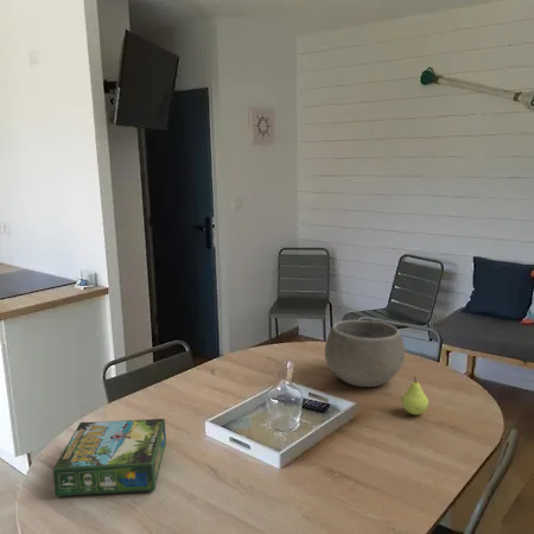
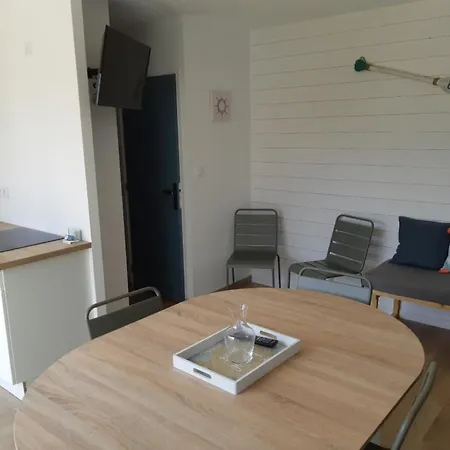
- bowl (363, 354)
- fruit (414, 395)
- board game (114, 454)
